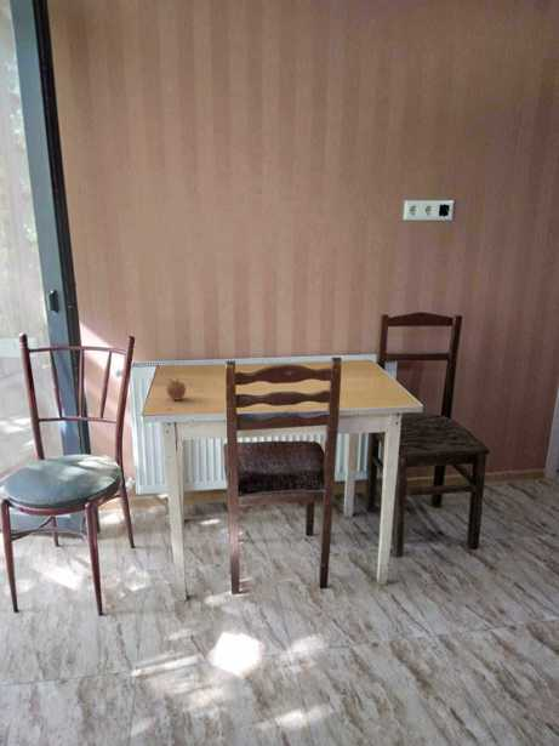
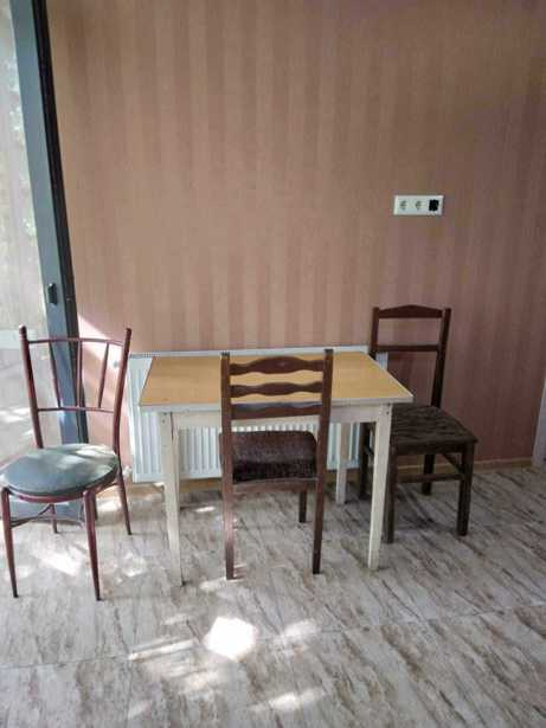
- fruit (176, 388)
